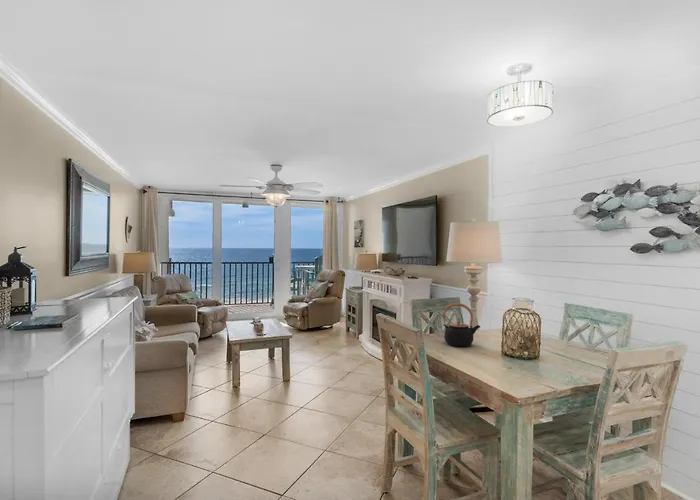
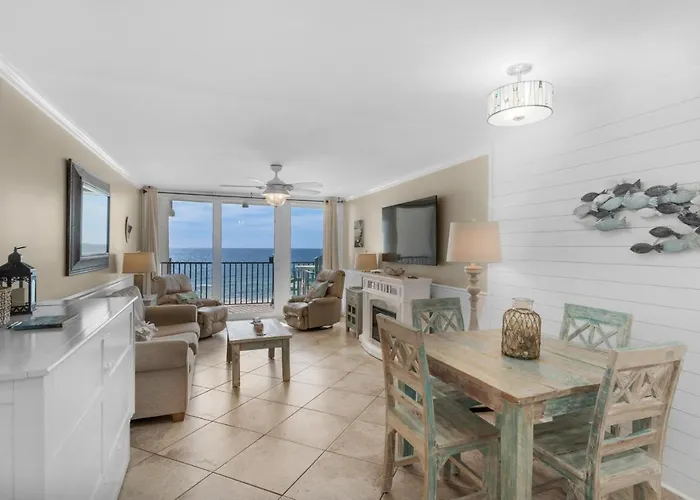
- teapot (461, 323)
